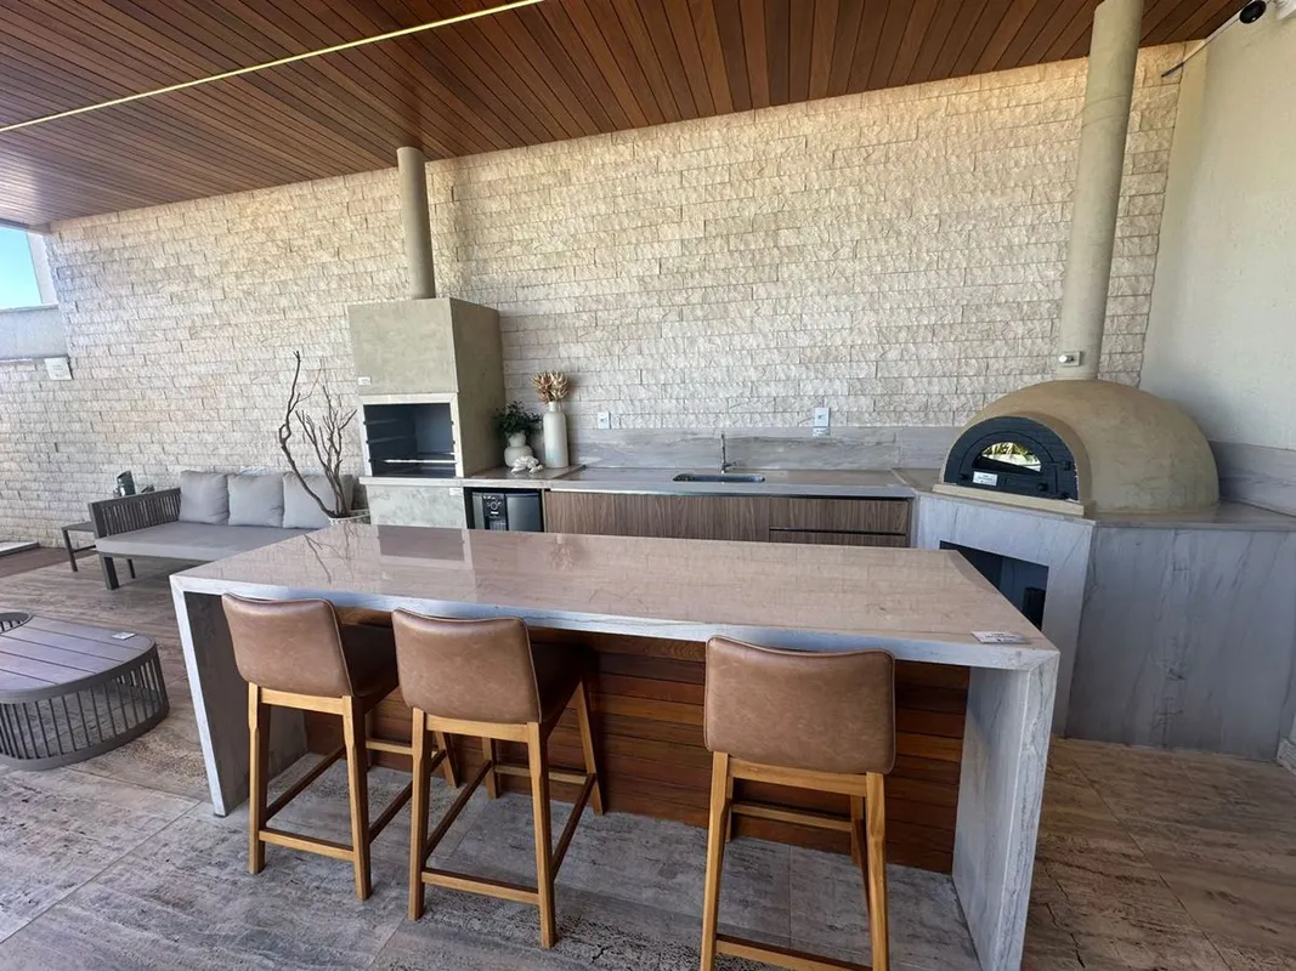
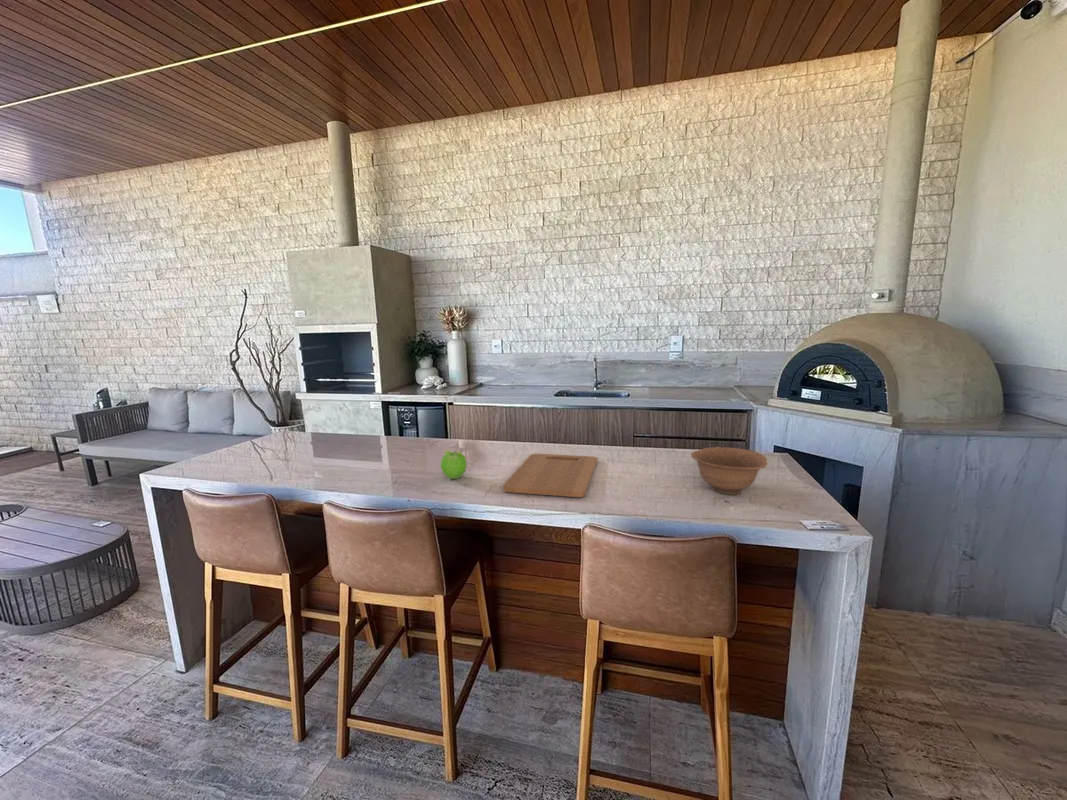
+ bowl (727, 472)
+ fruit (453, 463)
+ cutting board (554, 472)
